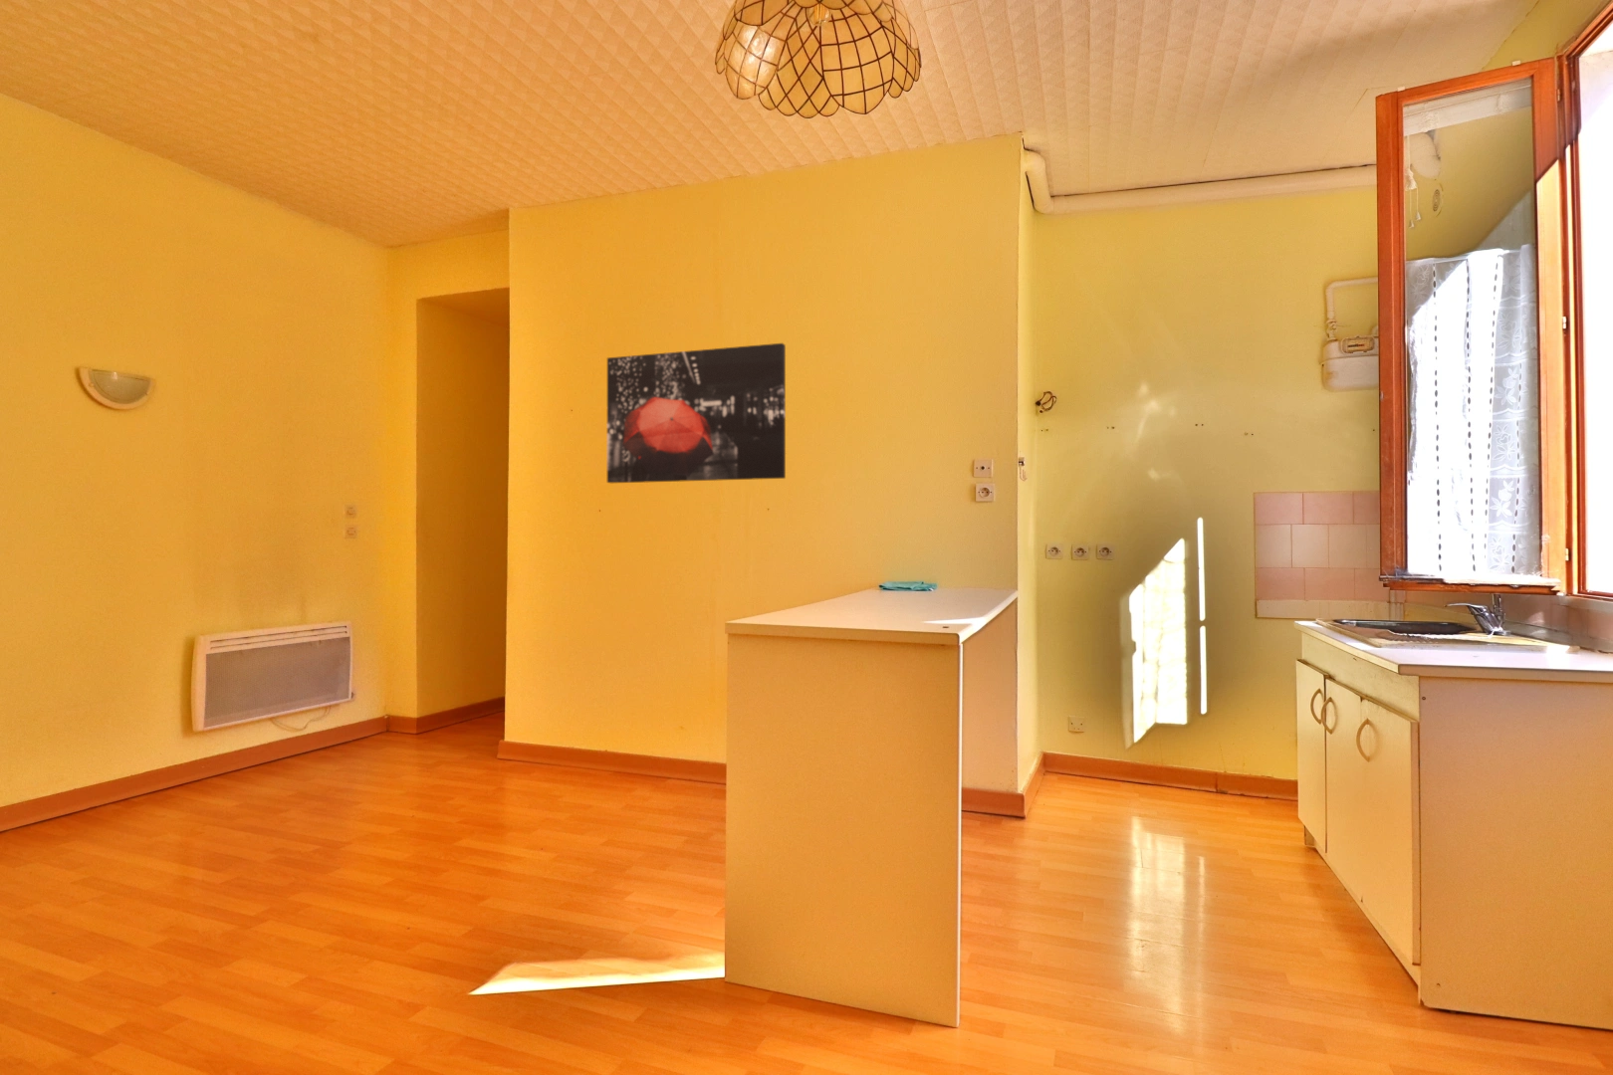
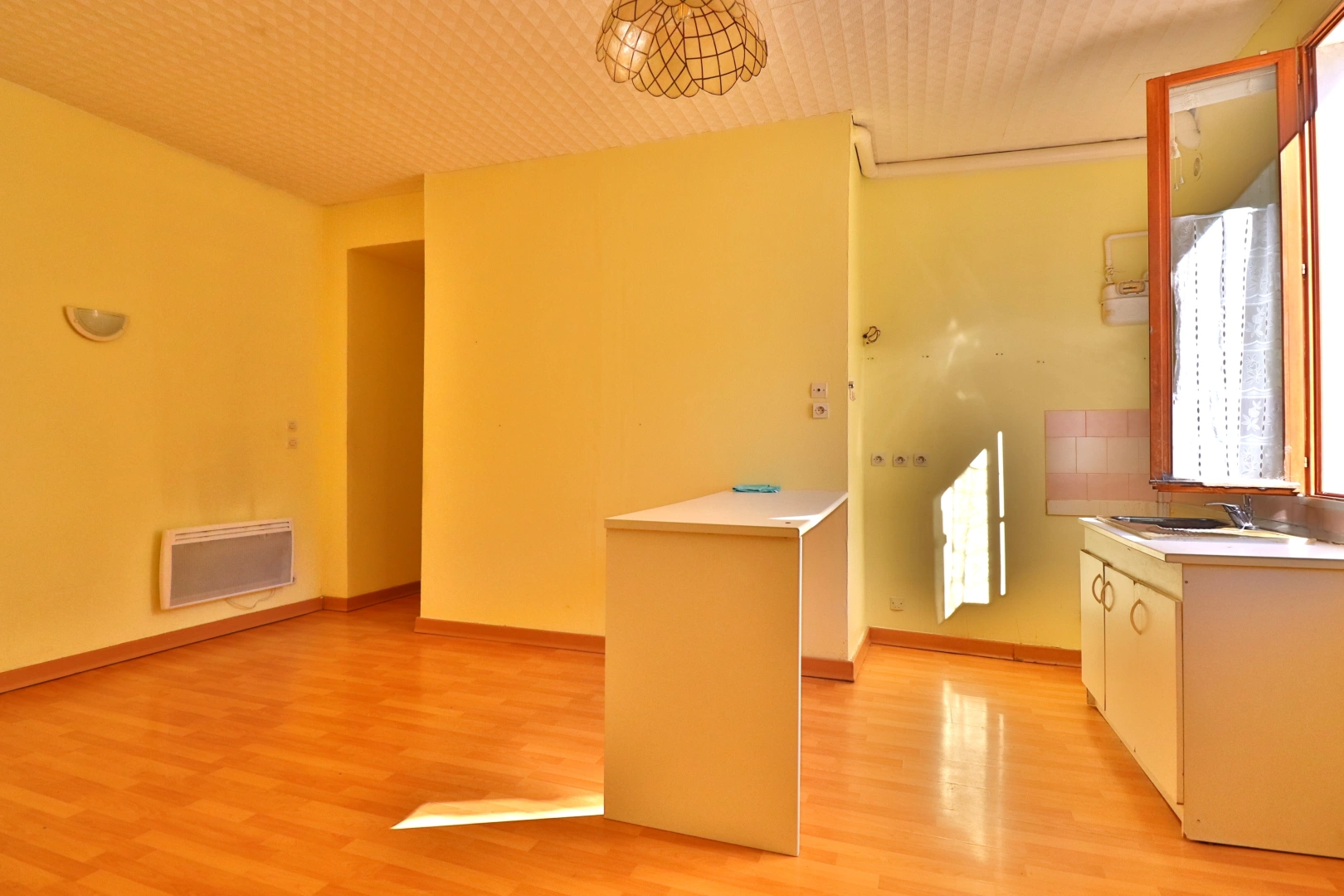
- wall art (692, 415)
